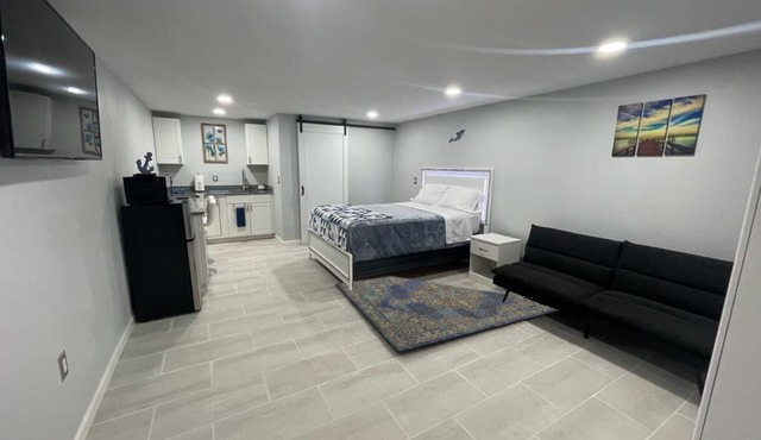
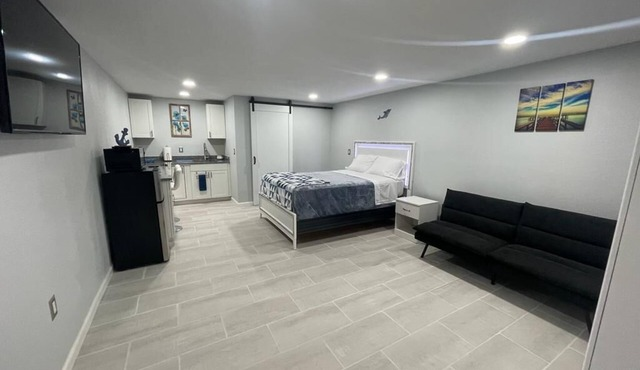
- rug (447, 294)
